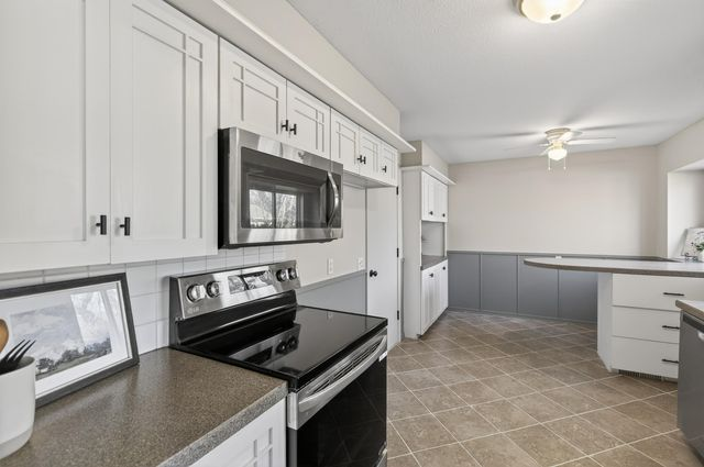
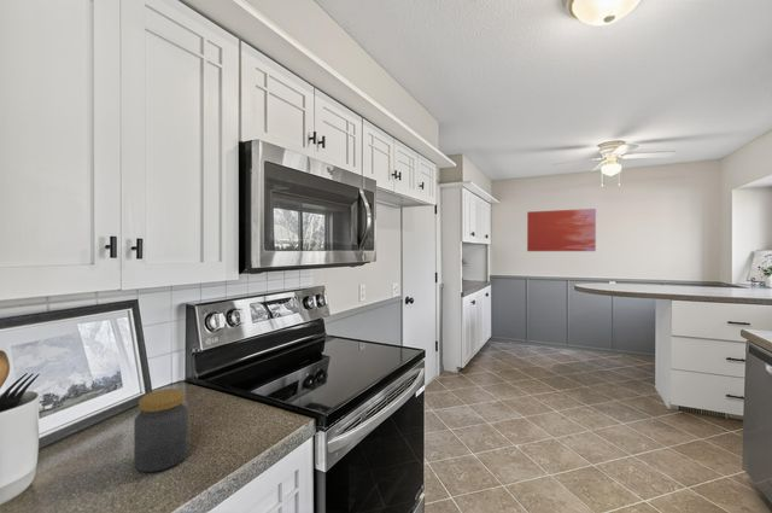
+ wall art (560, 231)
+ jar (162, 427)
